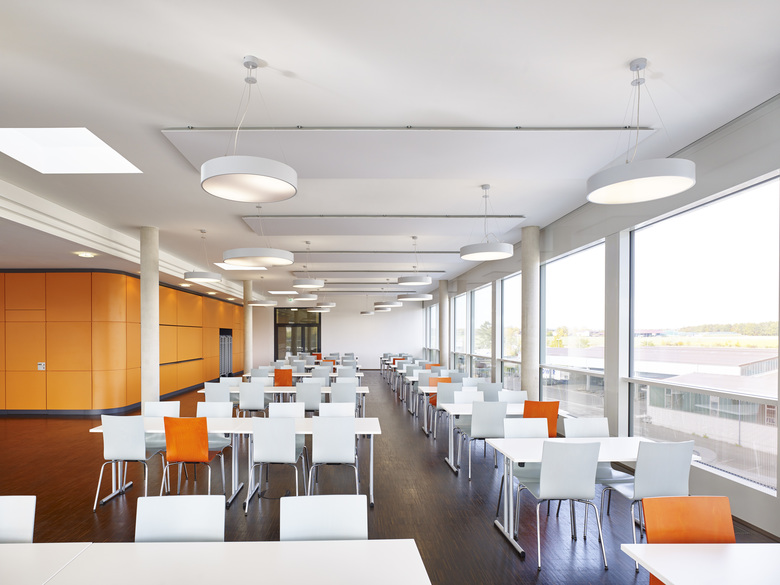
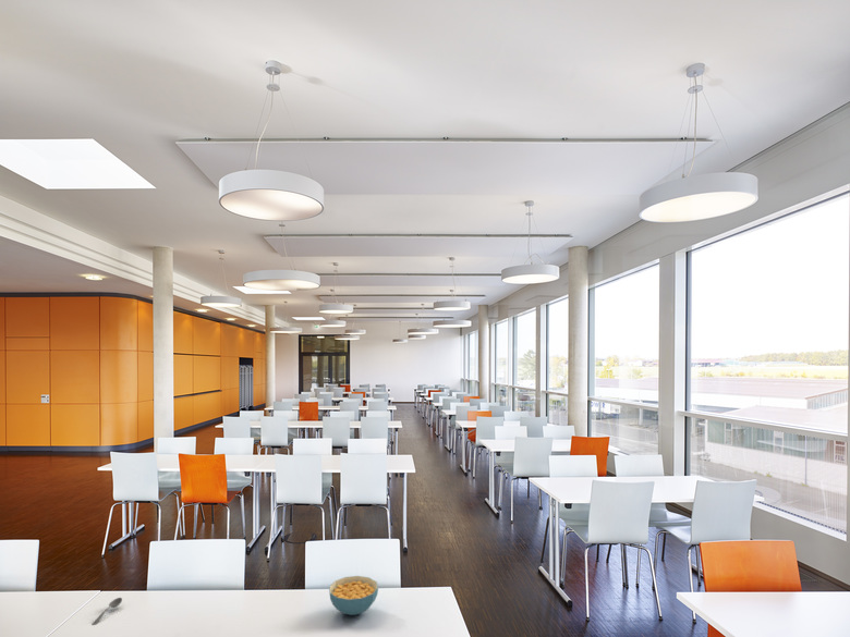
+ soupspoon (105, 611)
+ cereal bowl (353, 599)
